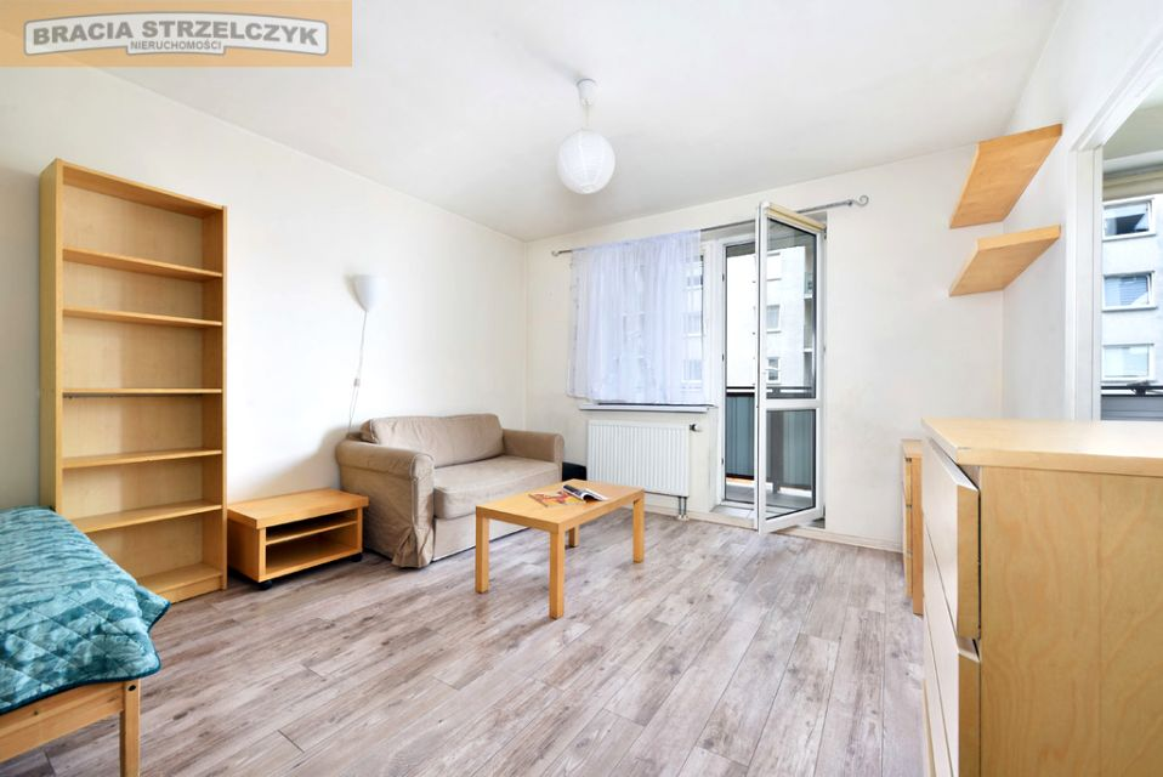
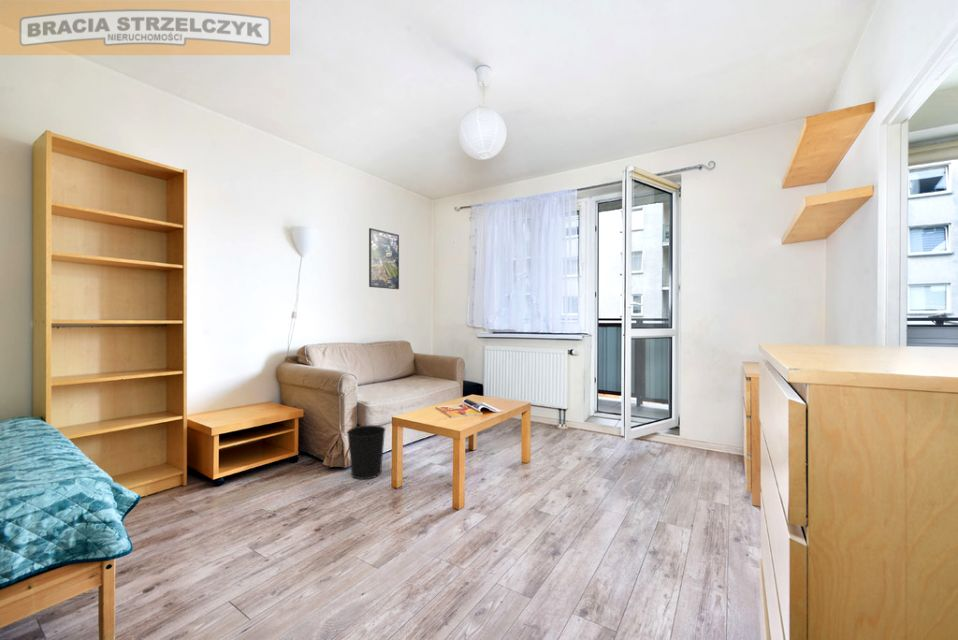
+ wastebasket (366, 452)
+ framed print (384, 259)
